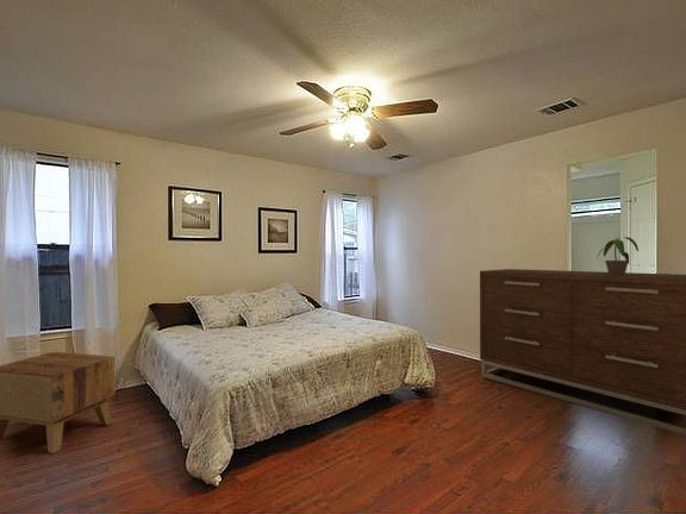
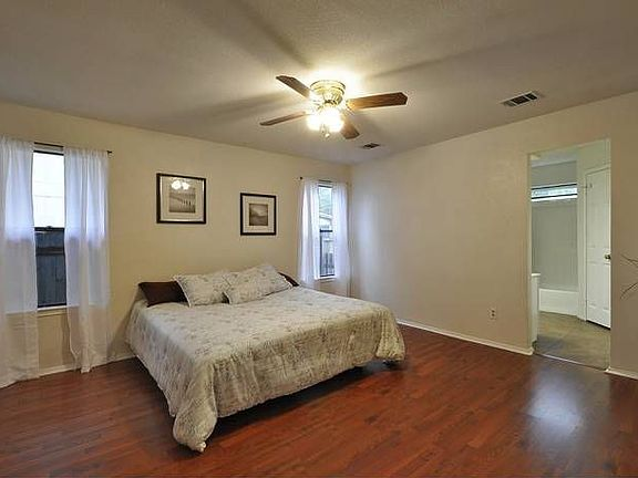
- side table (55, 396)
- dresser (584, 333)
- potted plant (615, 255)
